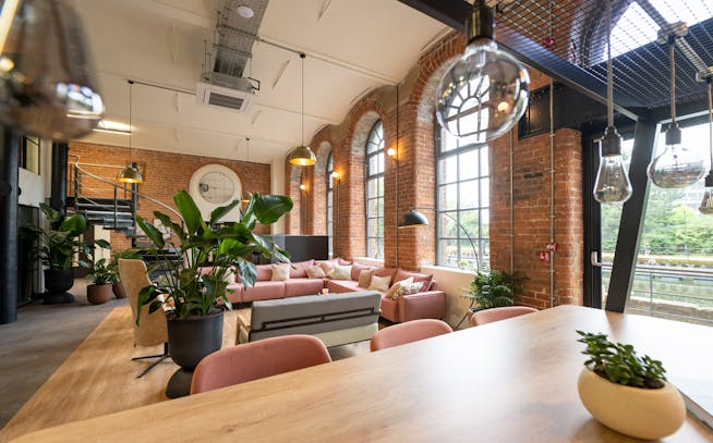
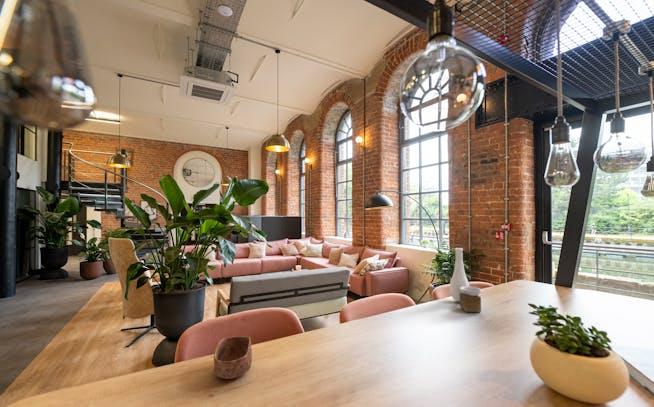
+ bowl (233, 357)
+ vase (465, 277)
